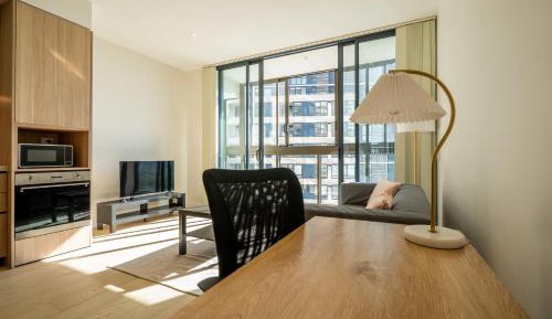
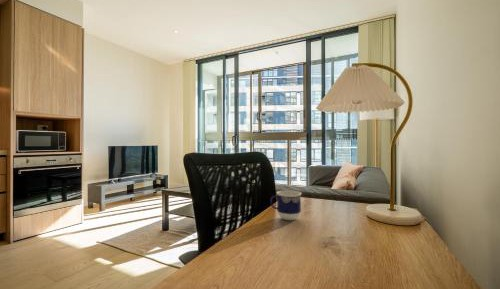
+ cup (285, 205)
